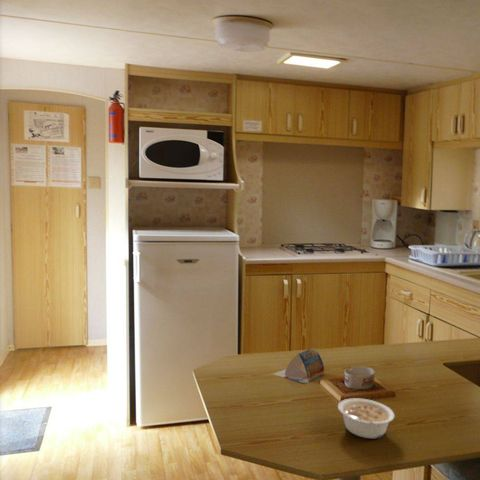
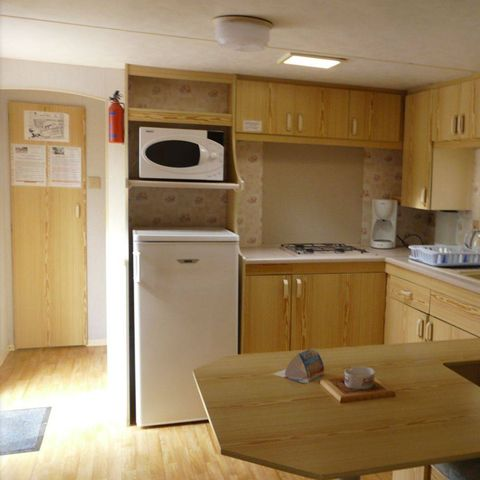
- legume (367, 418)
